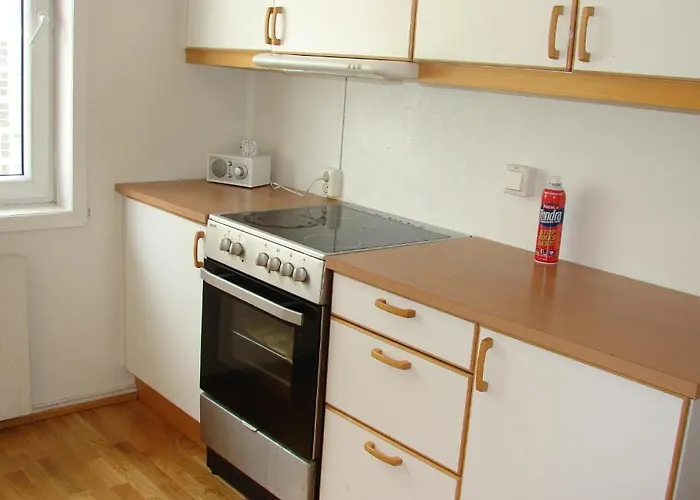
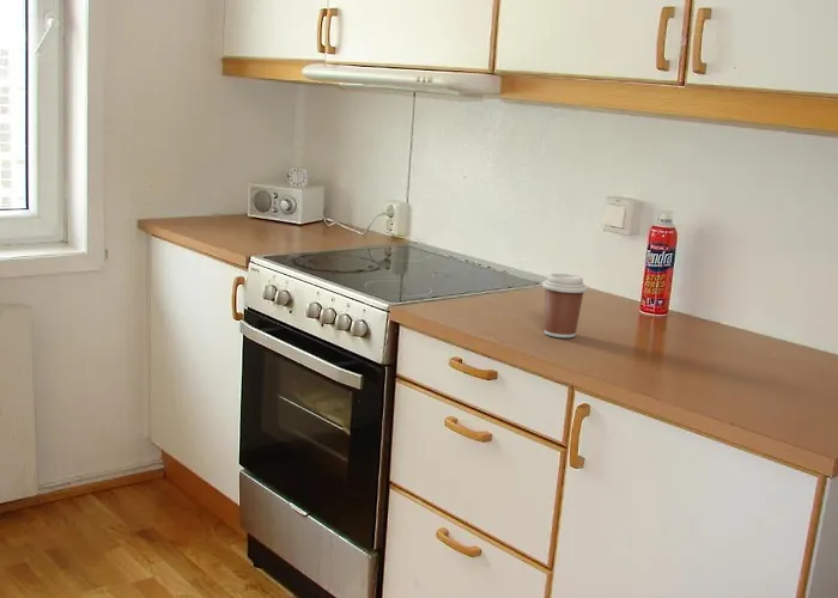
+ coffee cup (563, 305)
